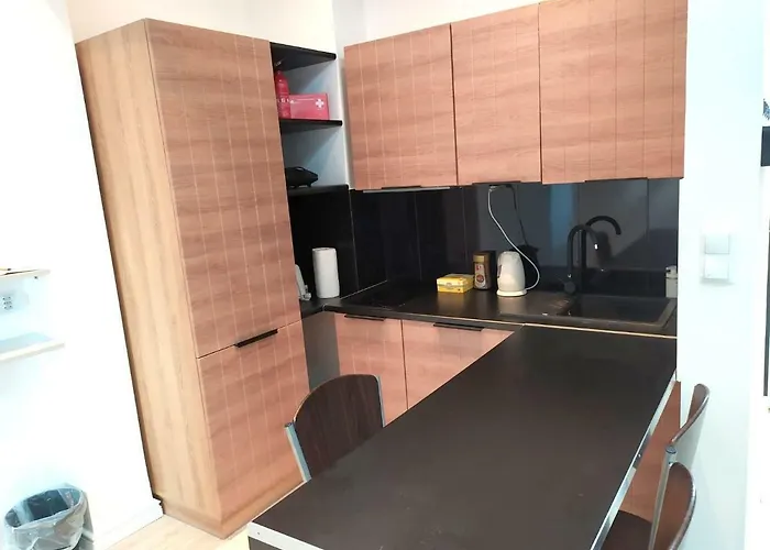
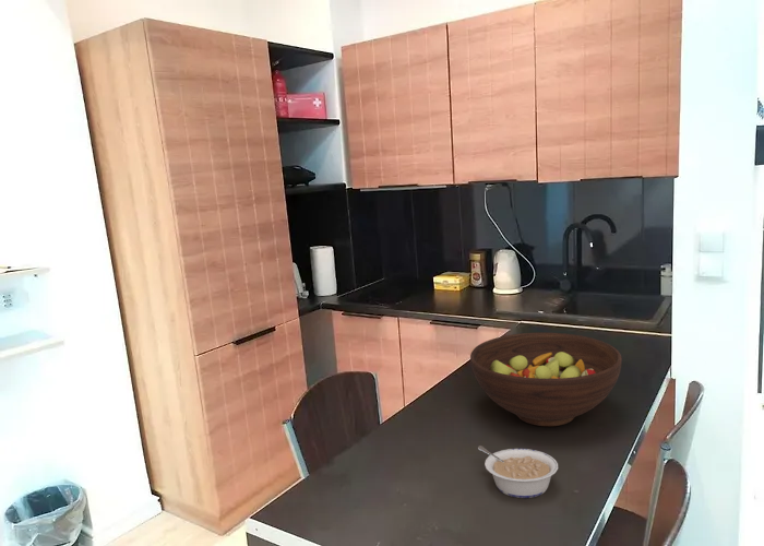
+ legume (517, 473)
+ fruit bowl (544, 384)
